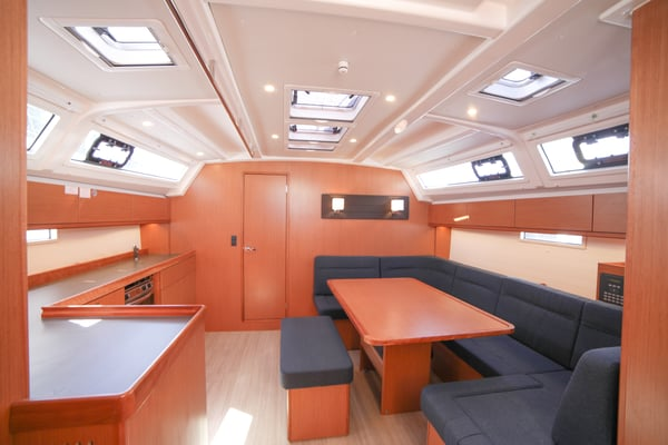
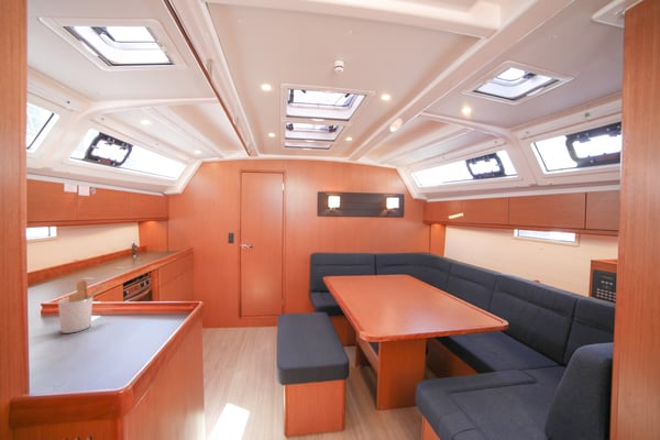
+ utensil holder (85, 305)
